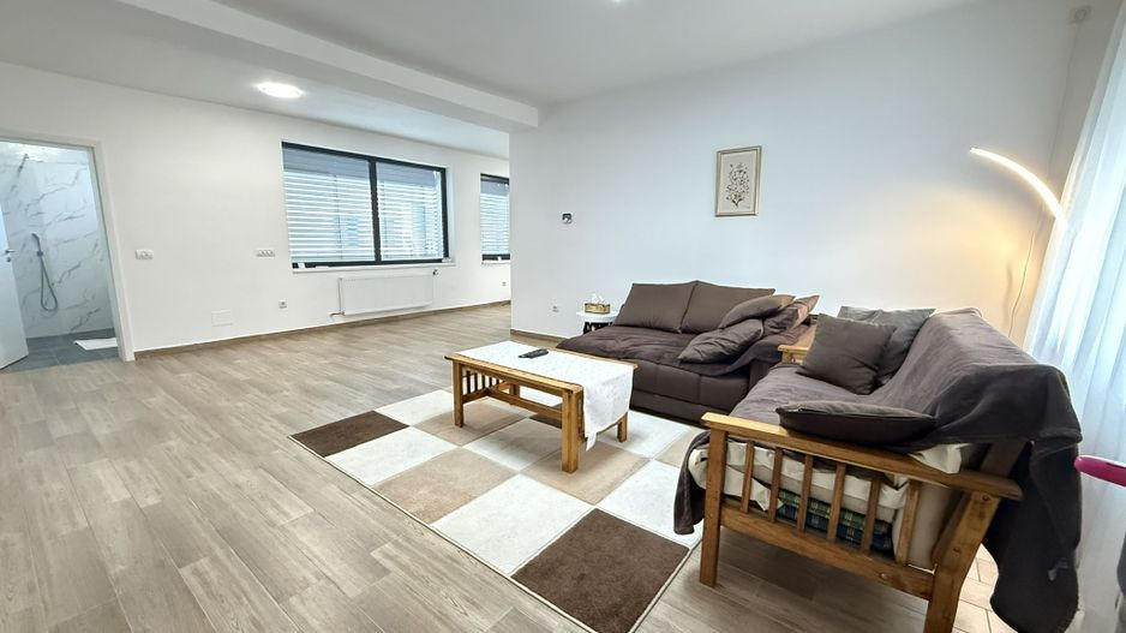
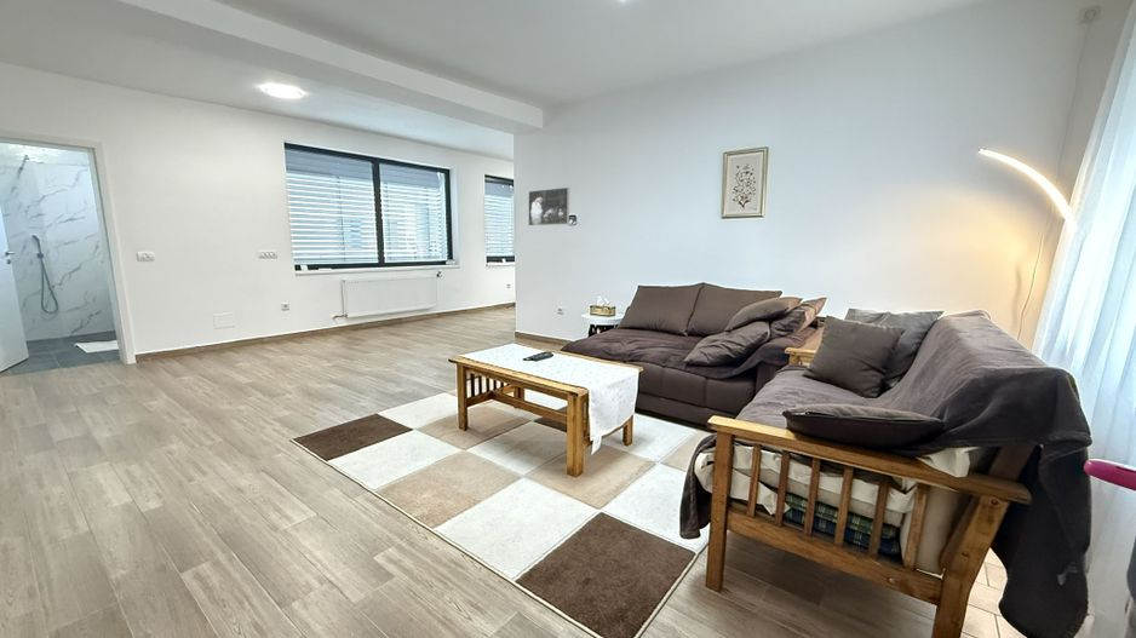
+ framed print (547, 207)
